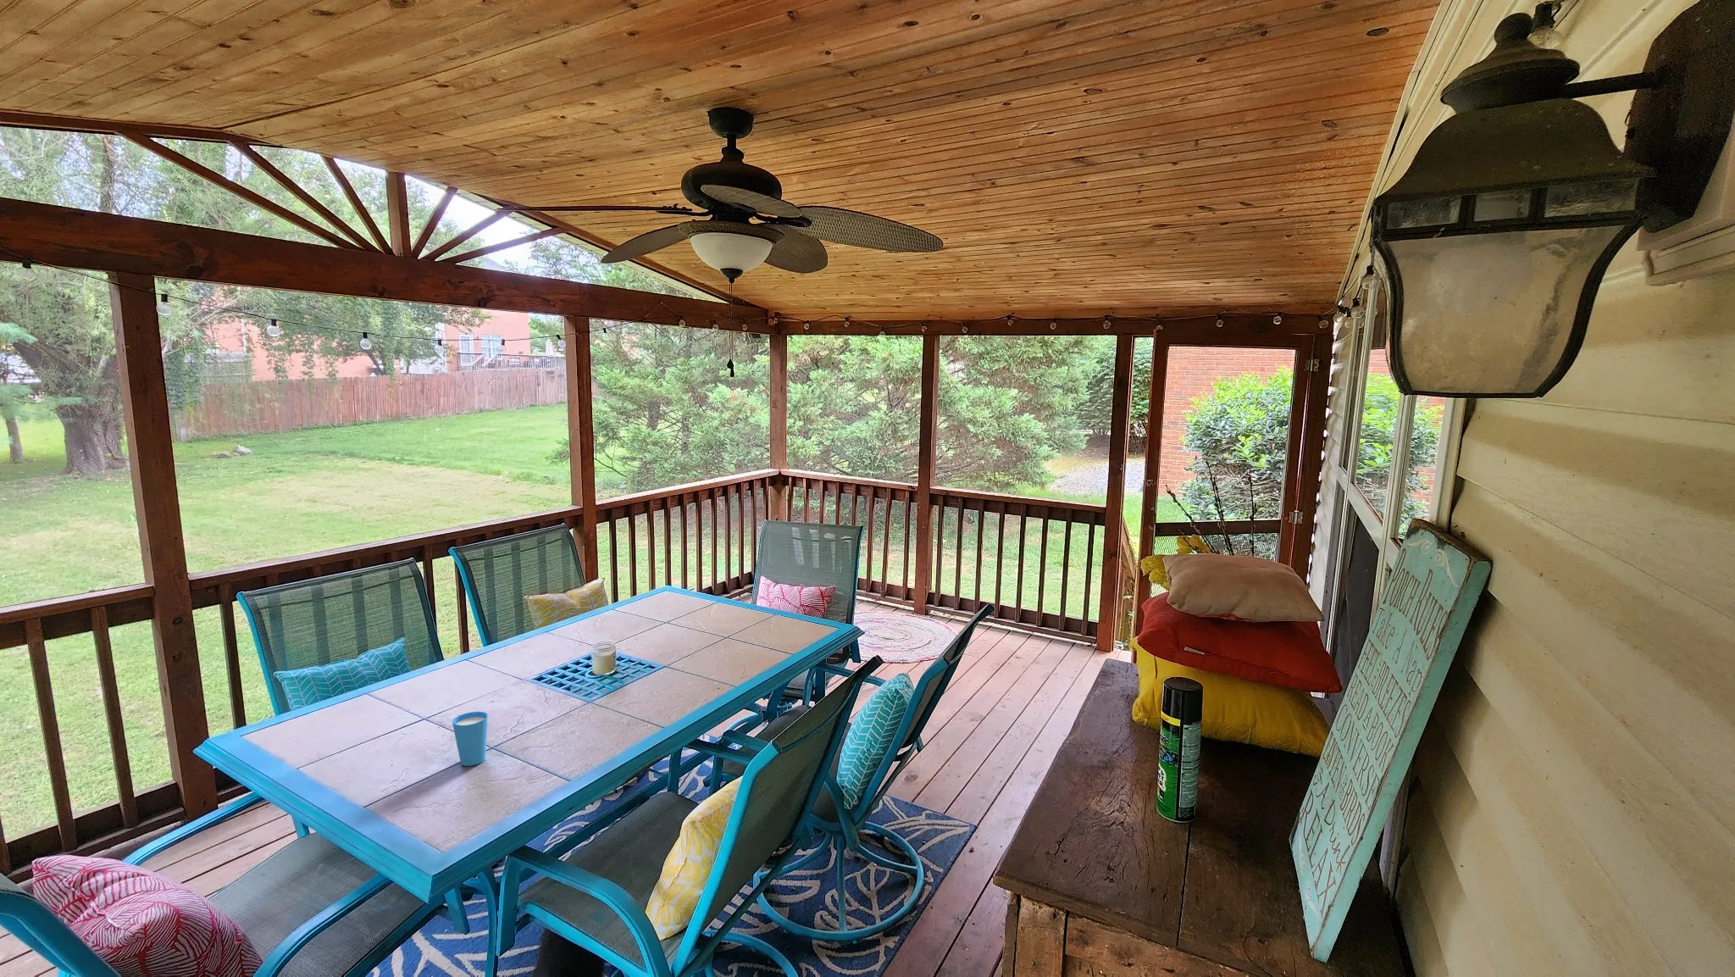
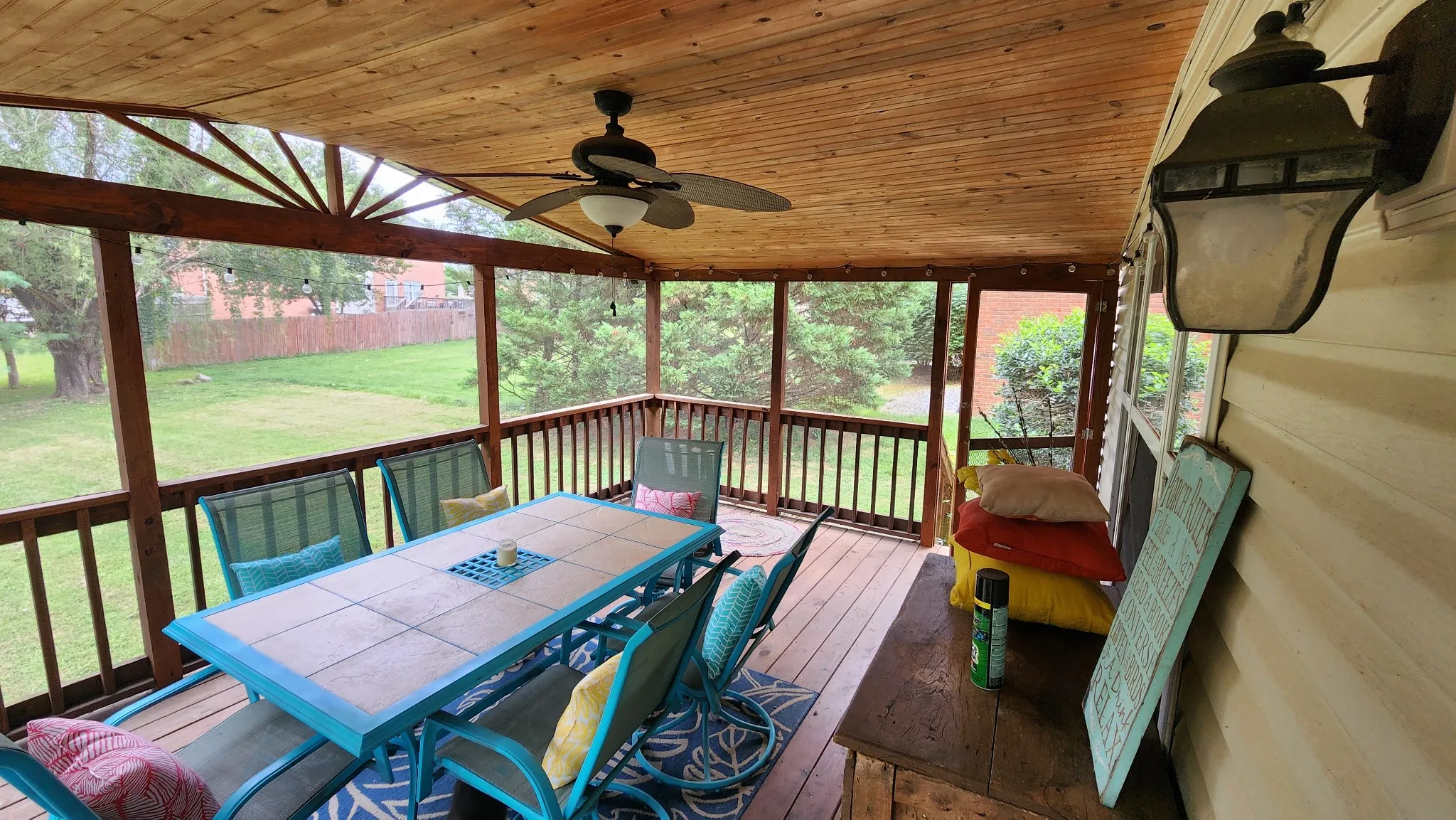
- cup (471, 739)
